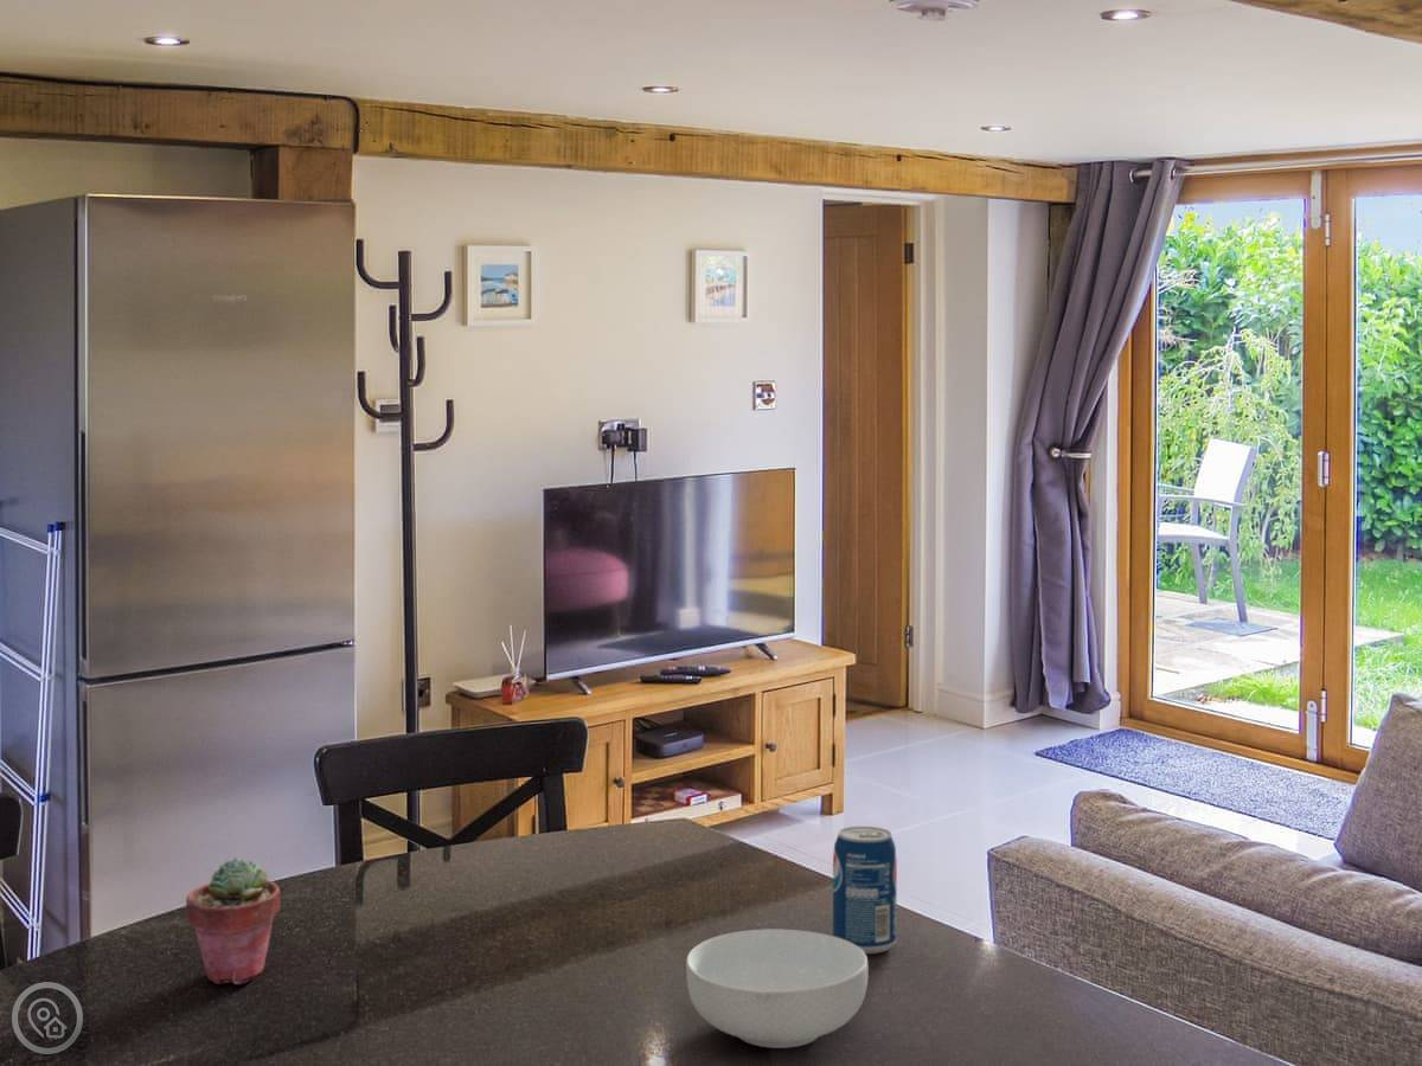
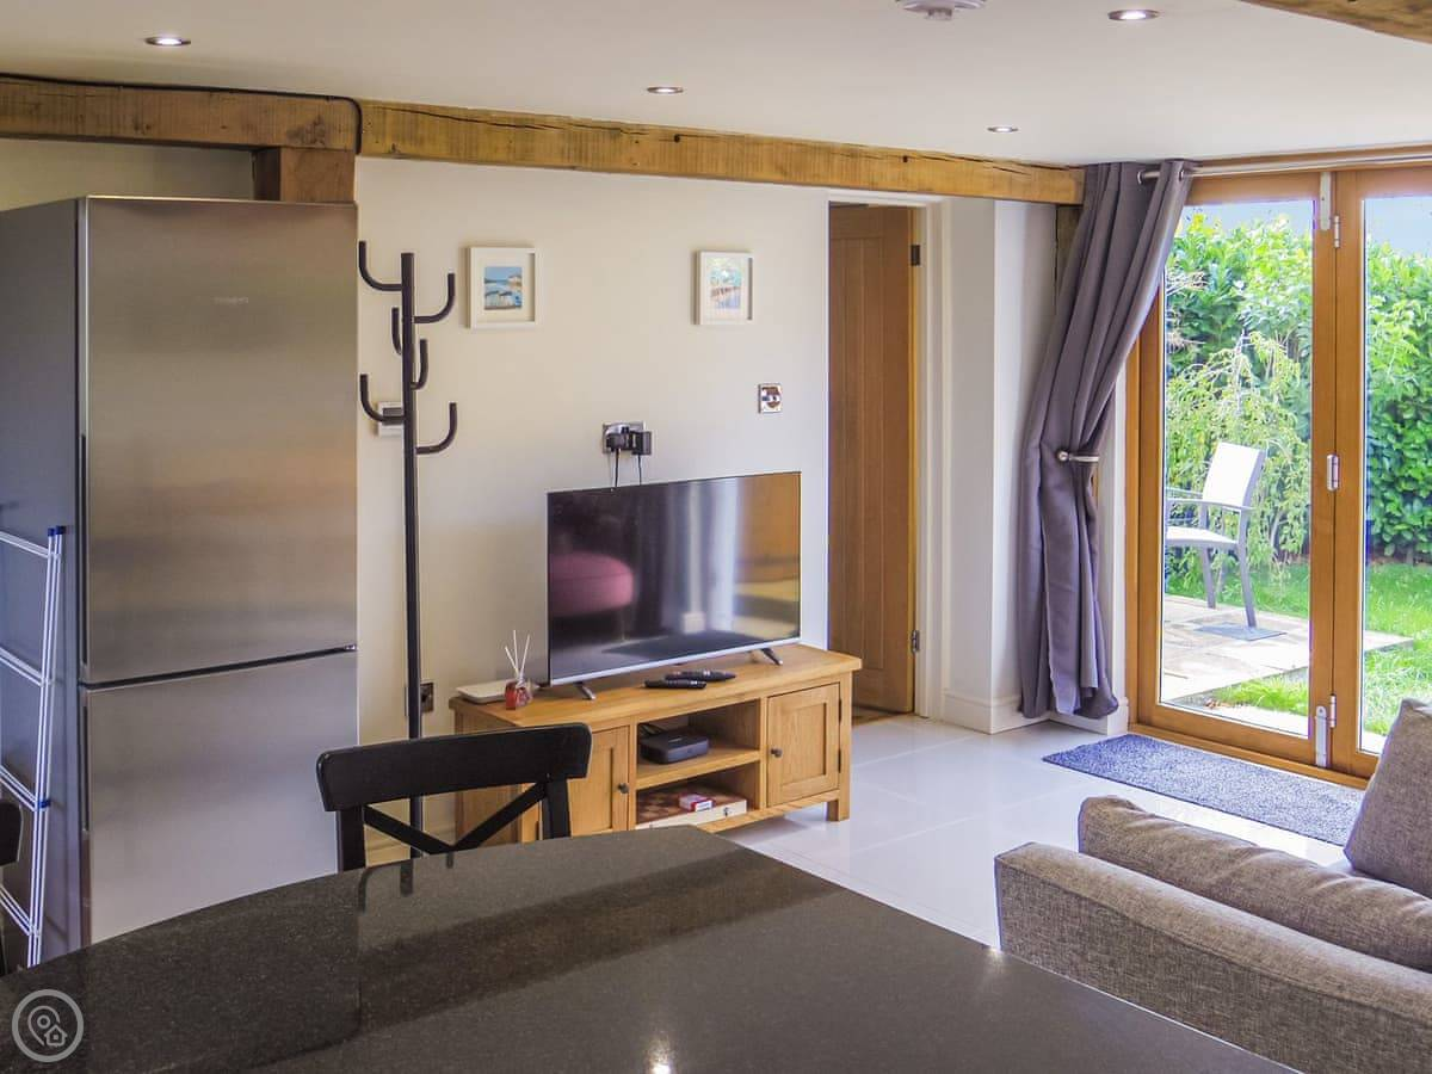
- cereal bowl (776, 994)
- beverage can (864, 888)
- potted succulent (233, 916)
